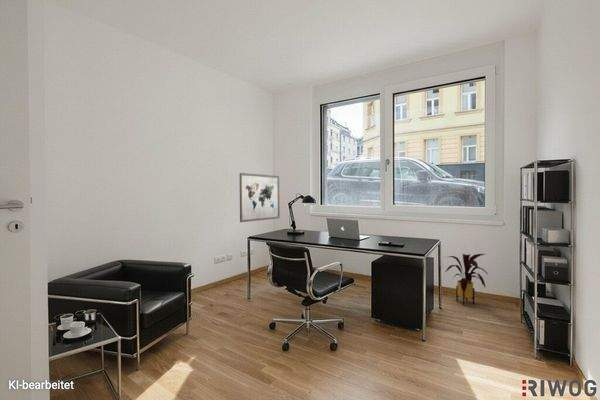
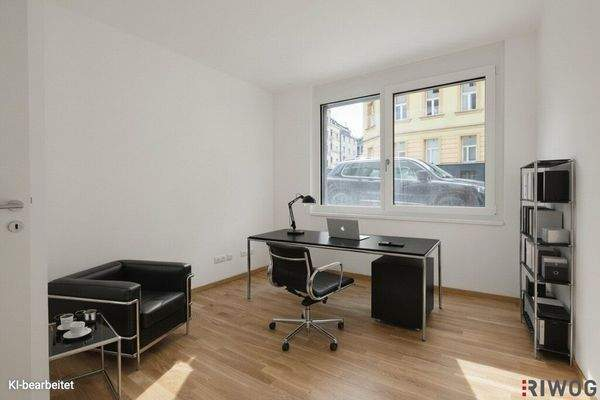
- wall art (261, 197)
- house plant (464, 277)
